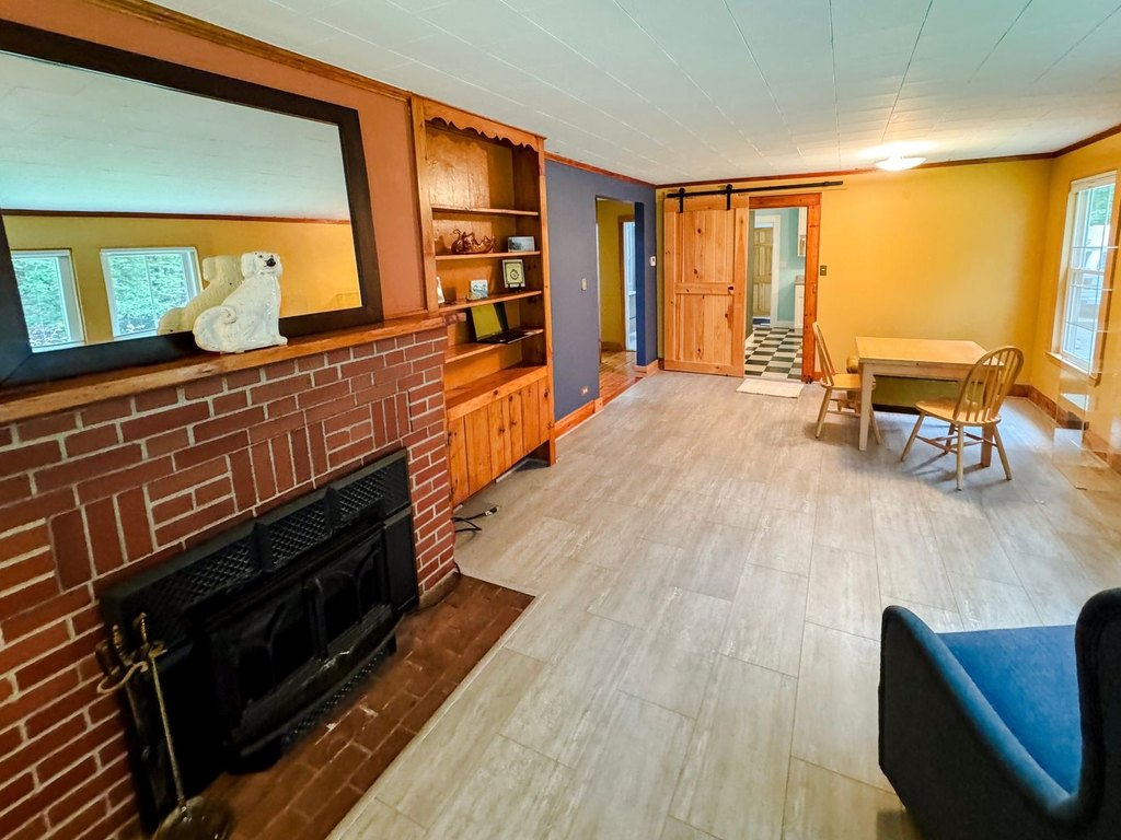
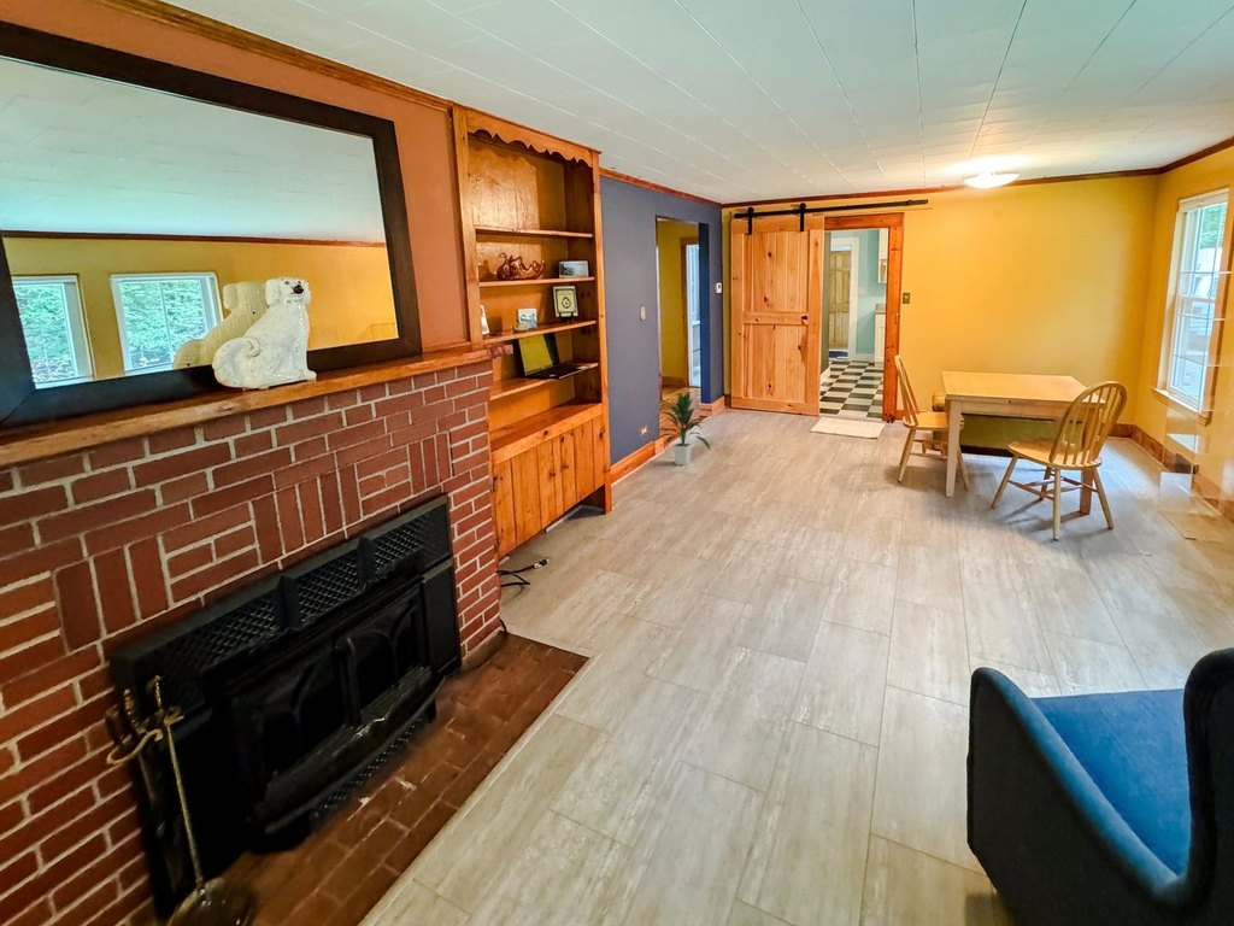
+ indoor plant (683, 428)
